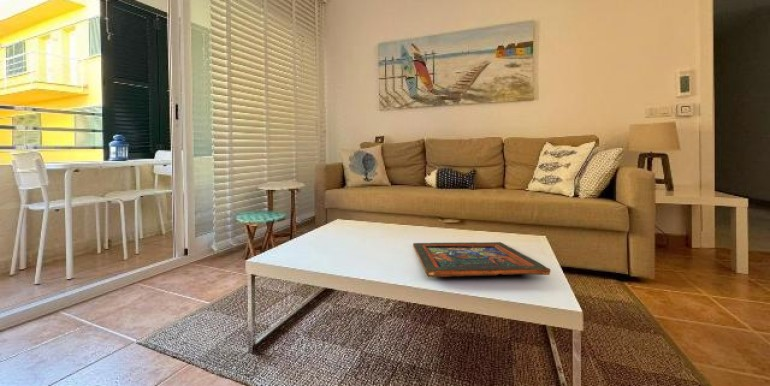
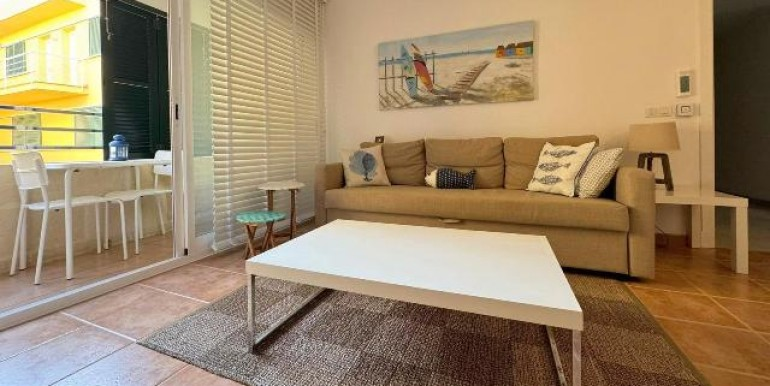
- religious icon (470, 256)
